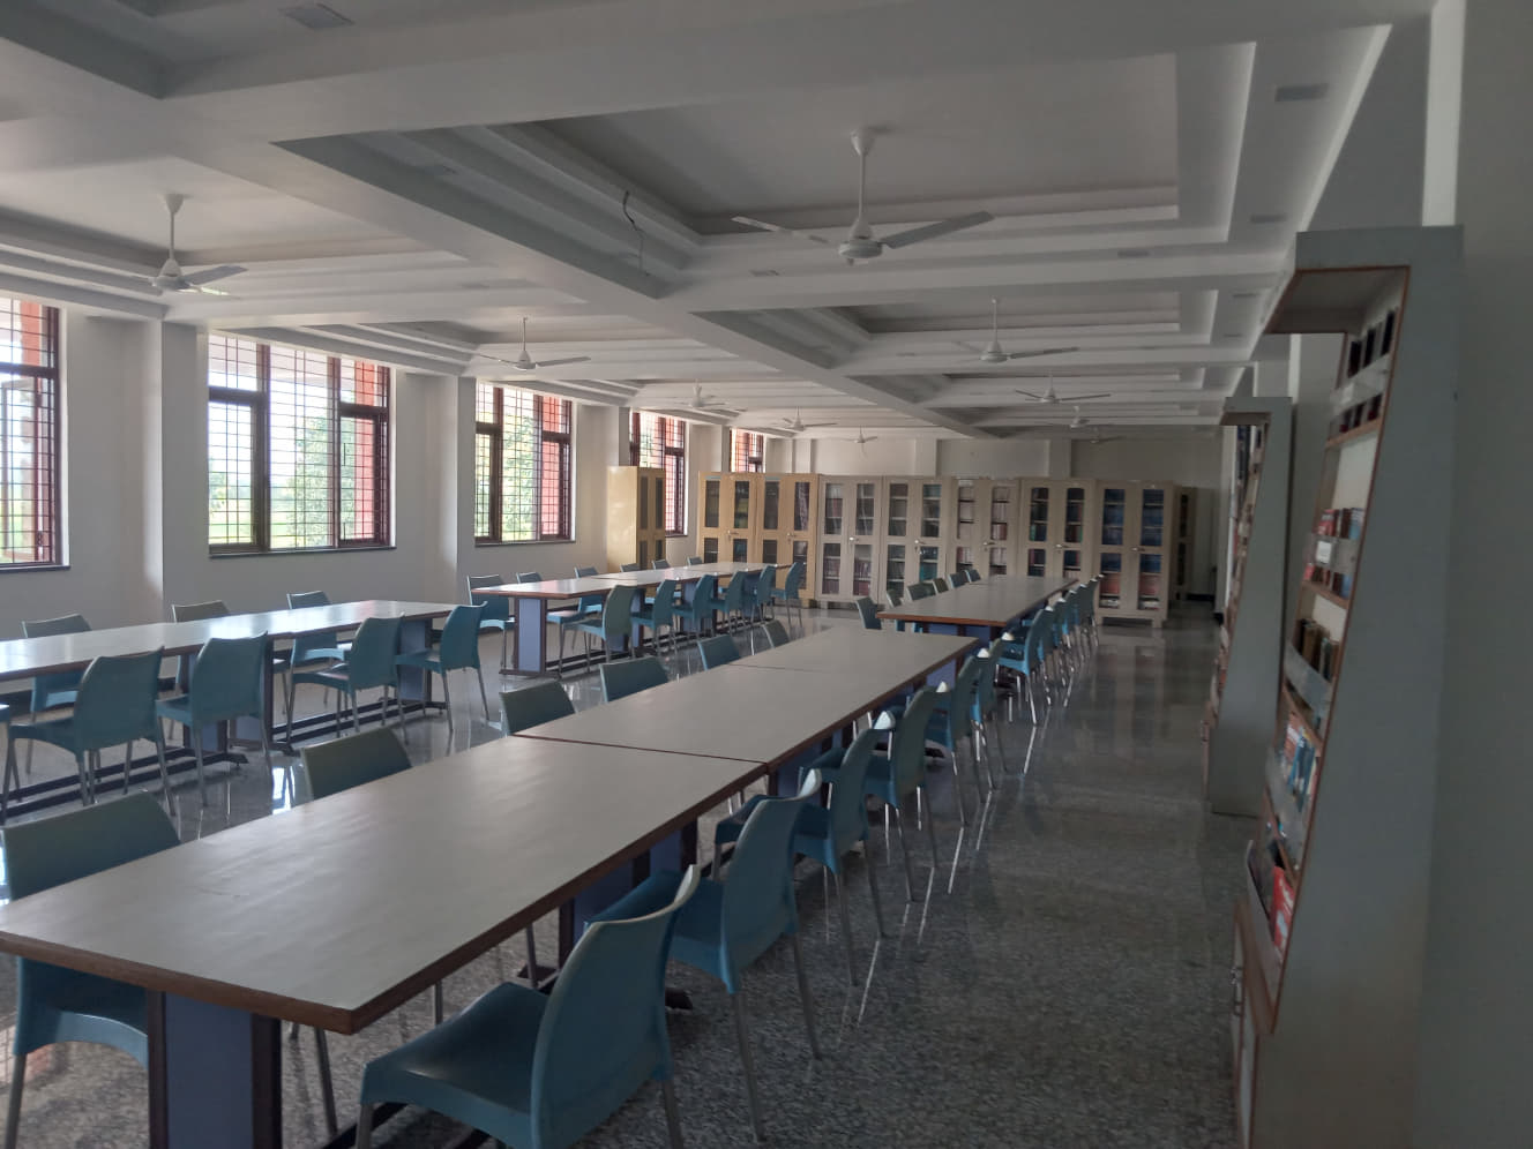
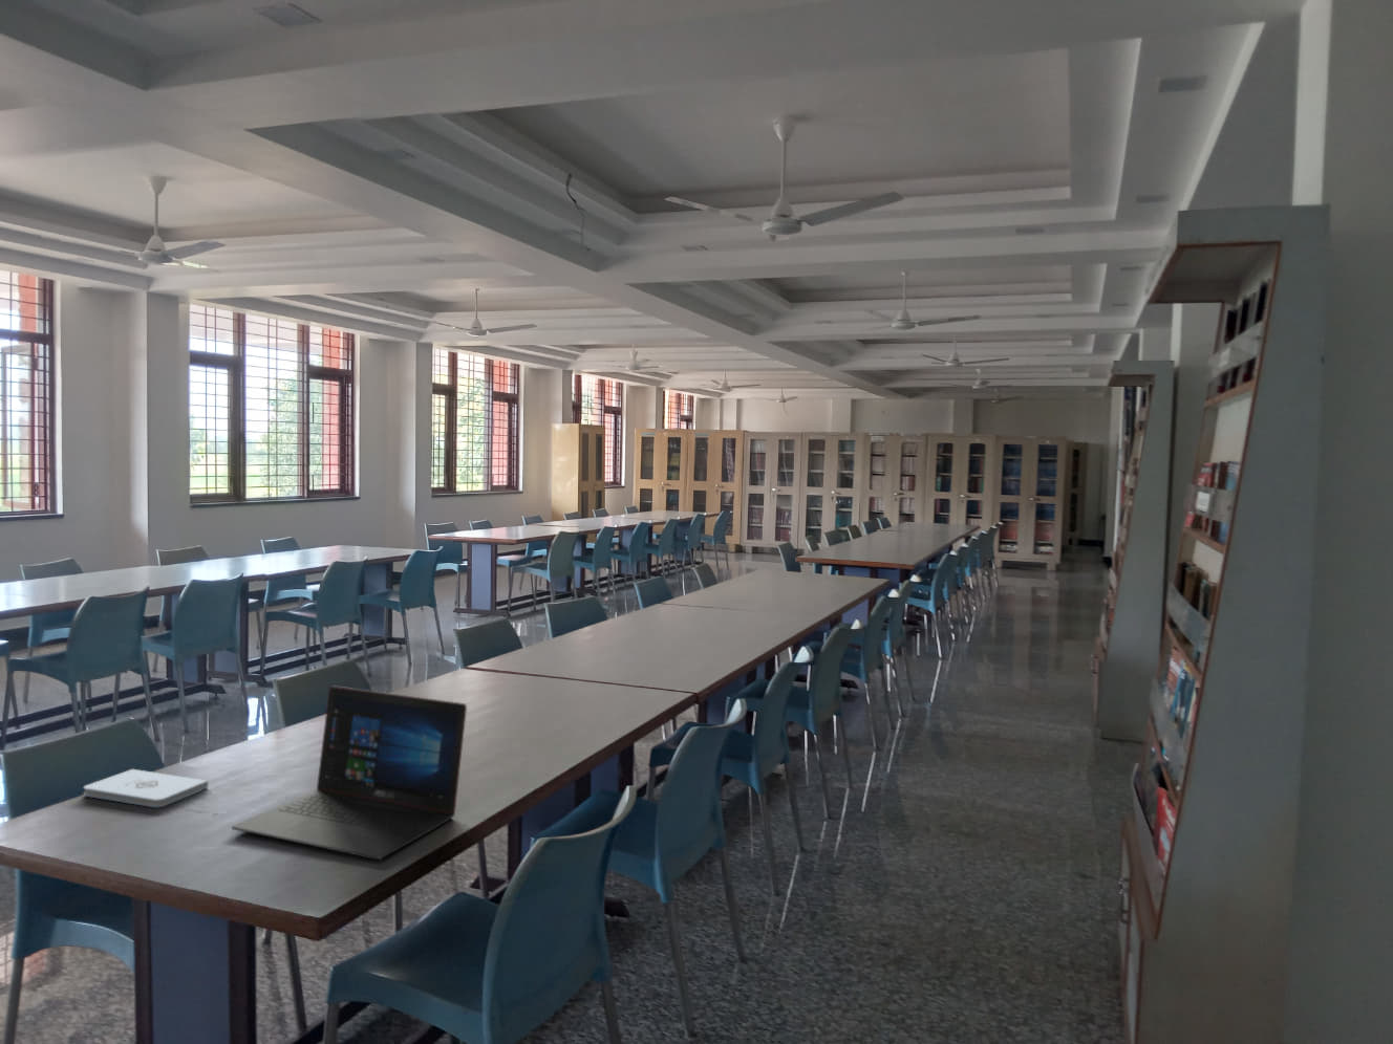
+ laptop (351, 765)
+ notepad (145, 787)
